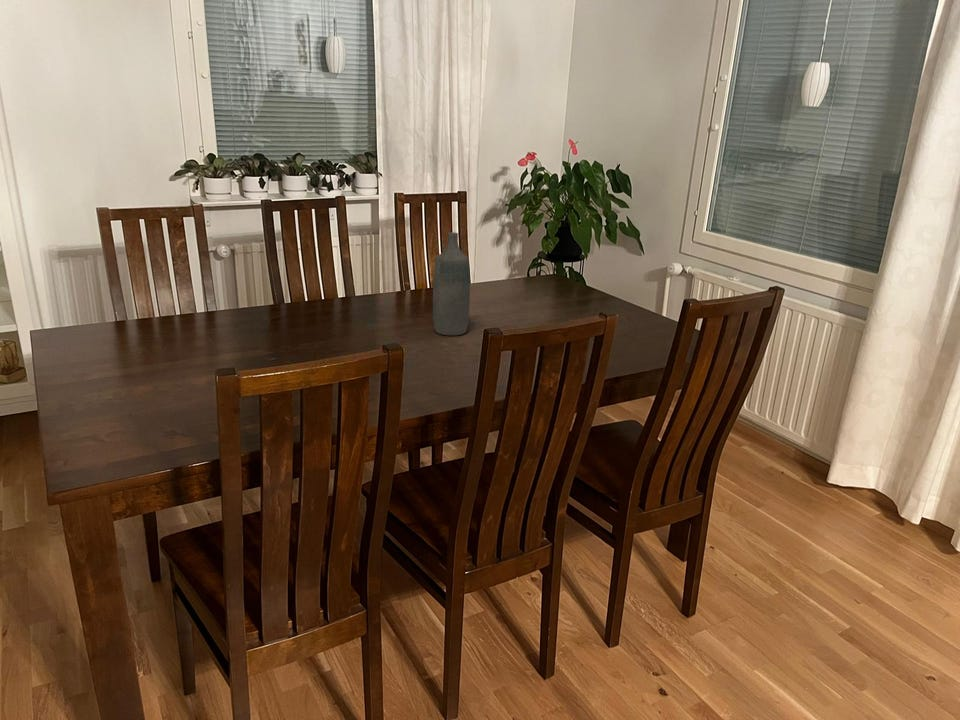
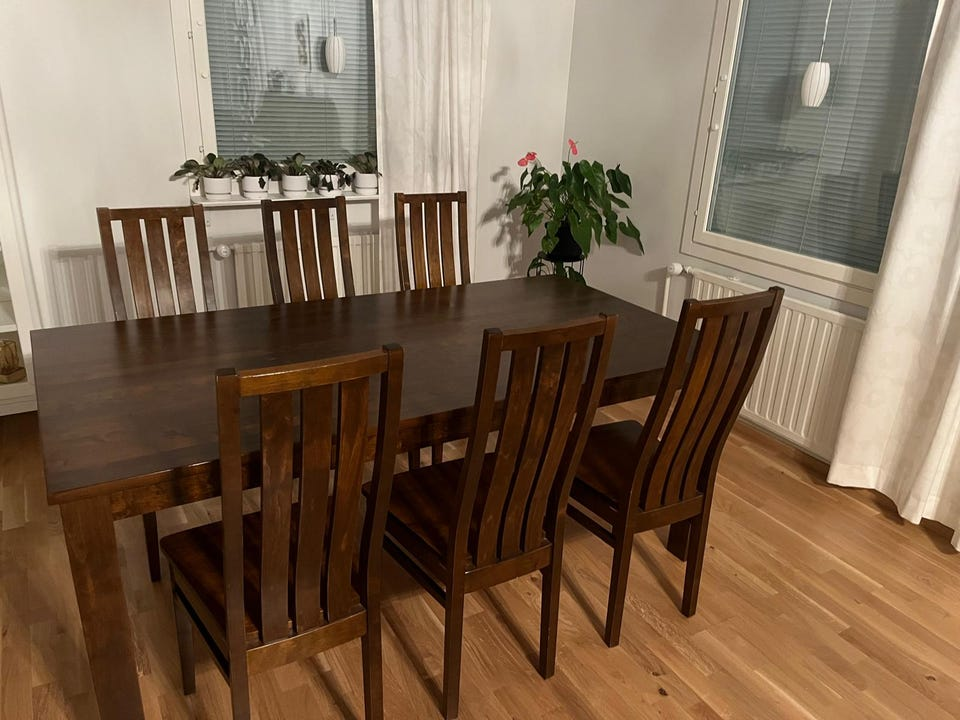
- bottle (451, 283)
